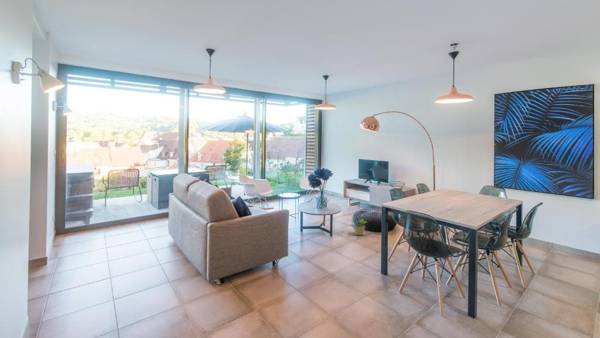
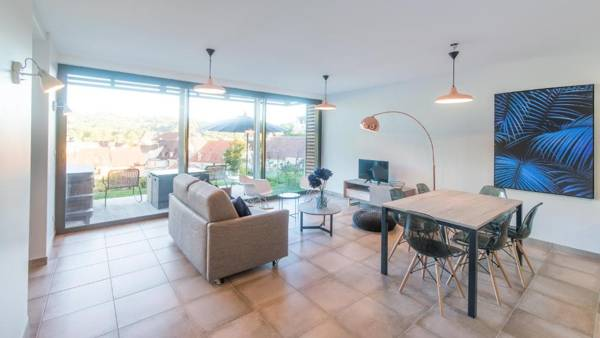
- potted plant (359, 225)
